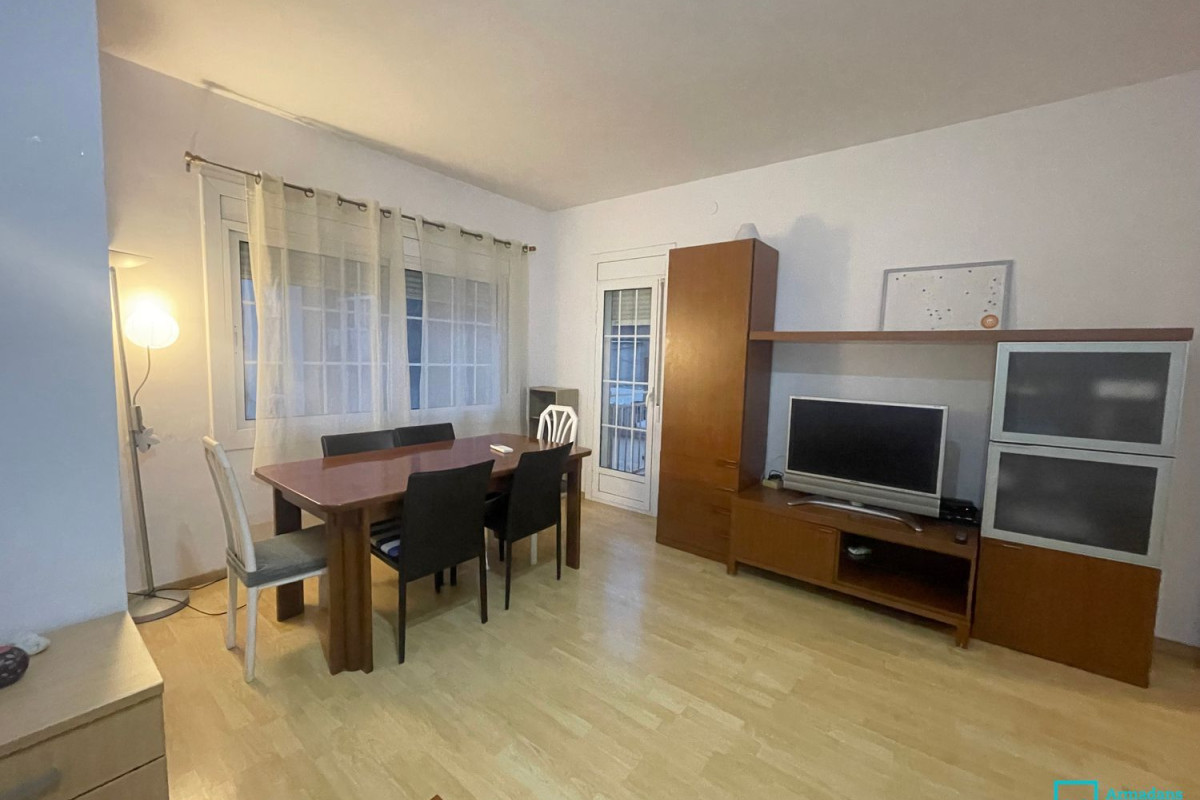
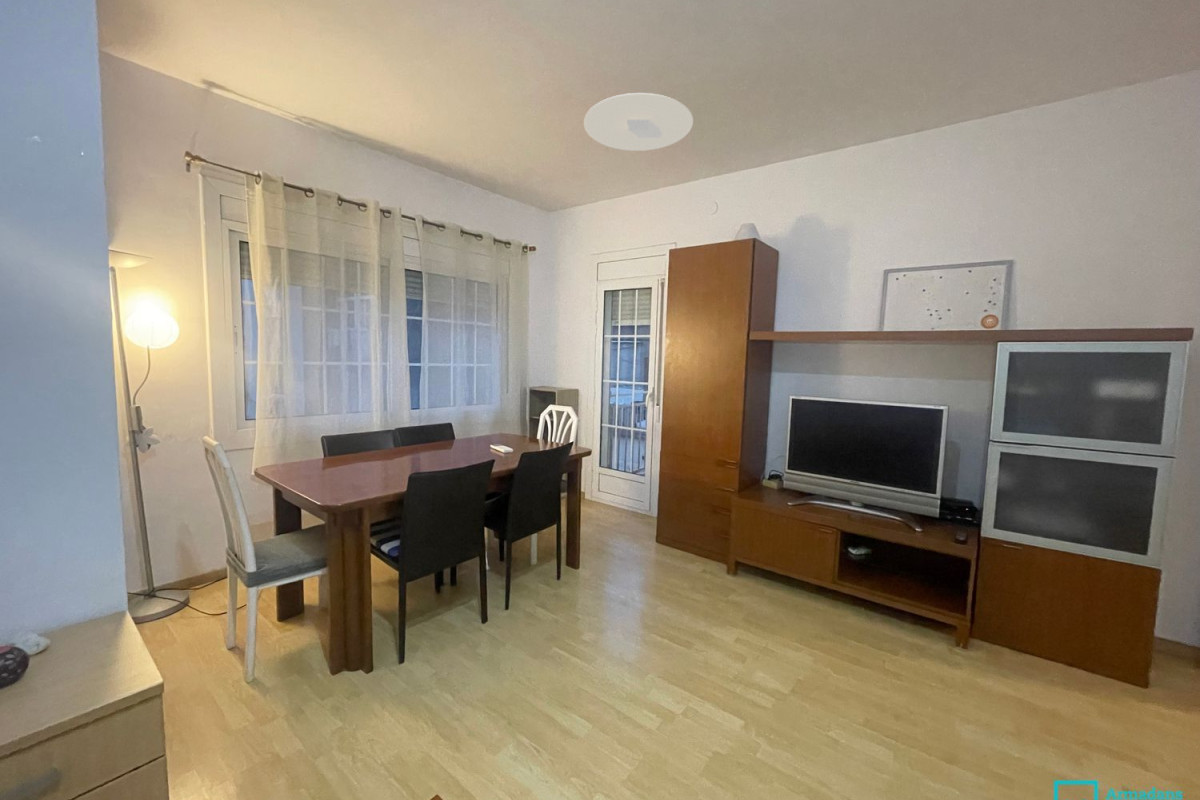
+ ceiling light (638, 119)
